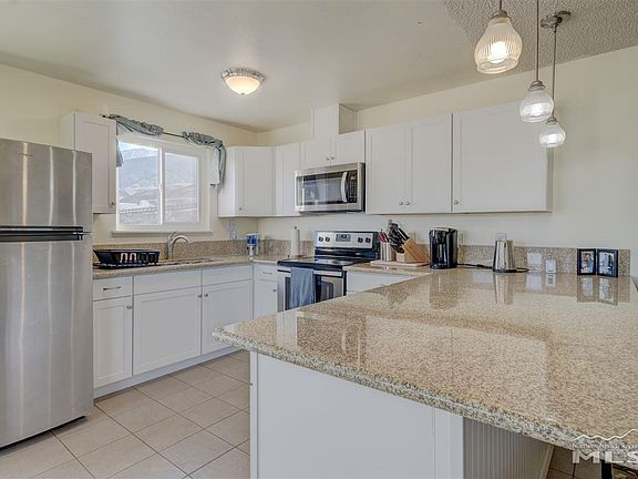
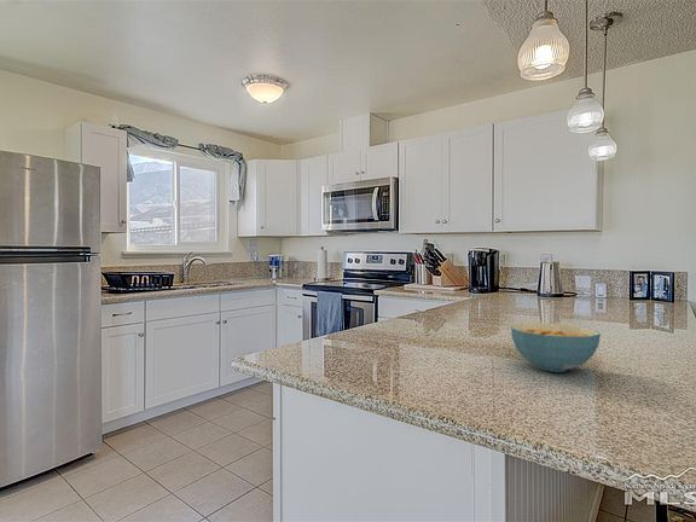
+ cereal bowl (552, 348)
